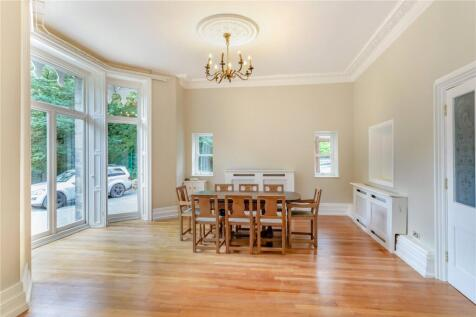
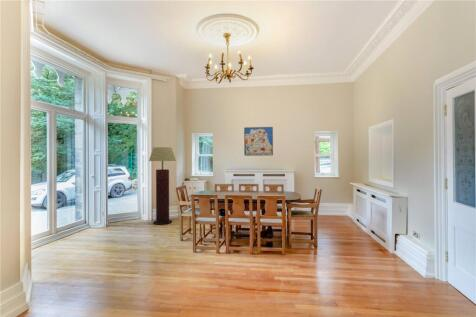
+ floor lamp (162, 185)
+ wall art (258, 141)
